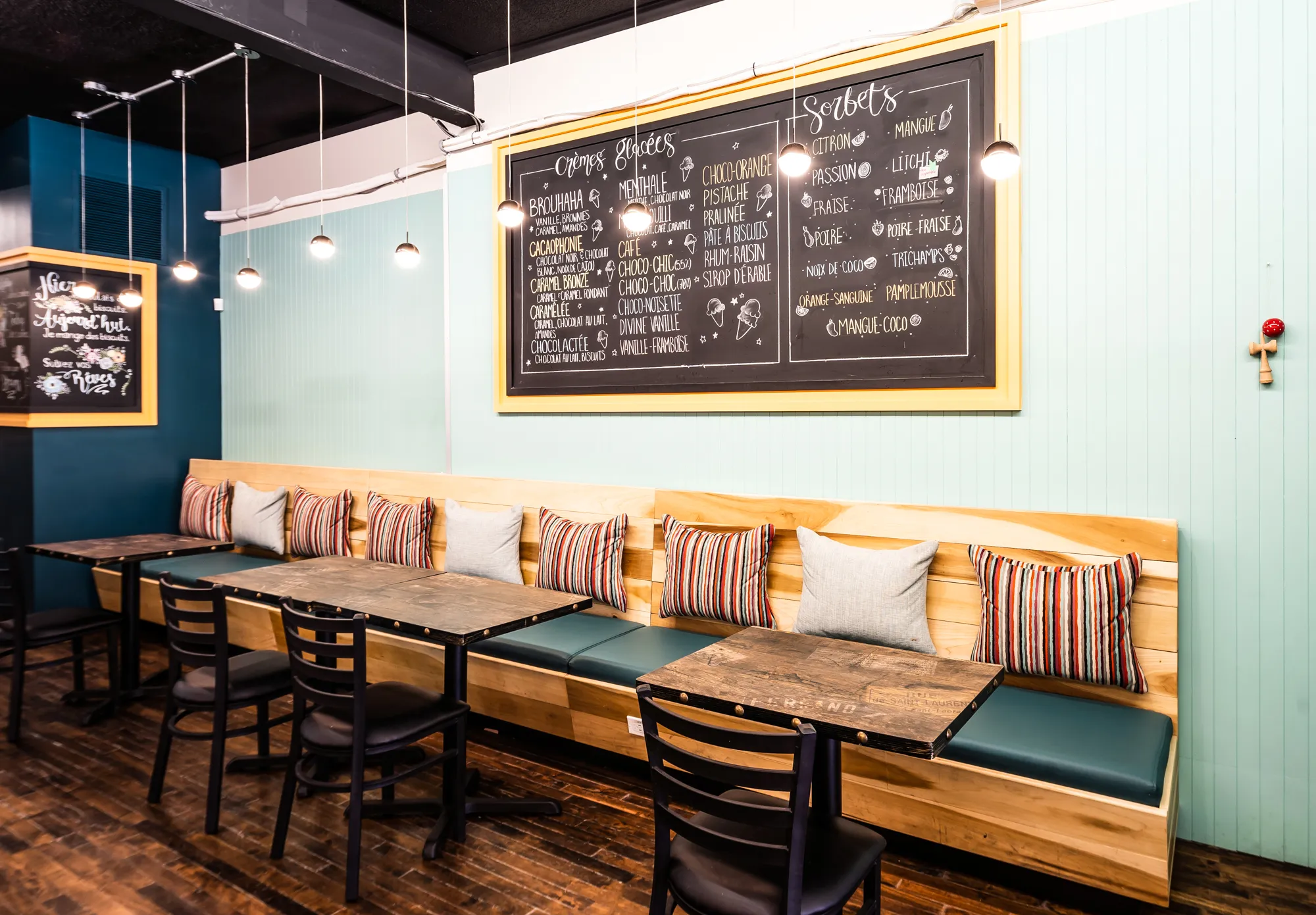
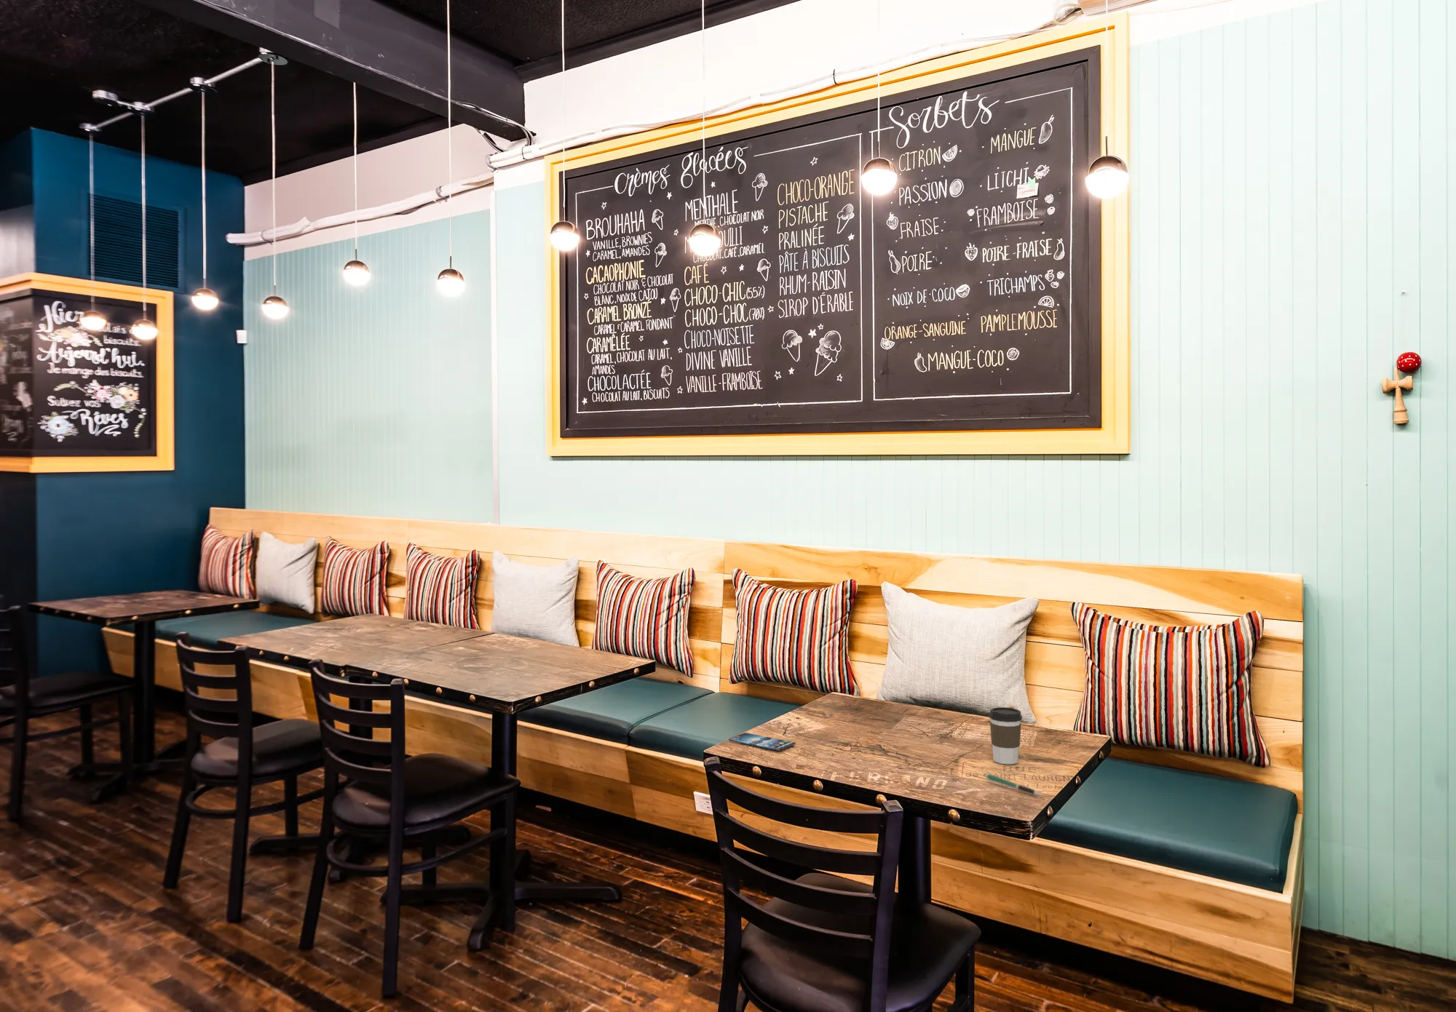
+ coffee cup (1006, 735)
+ smartphone (761, 741)
+ pen (1011, 784)
